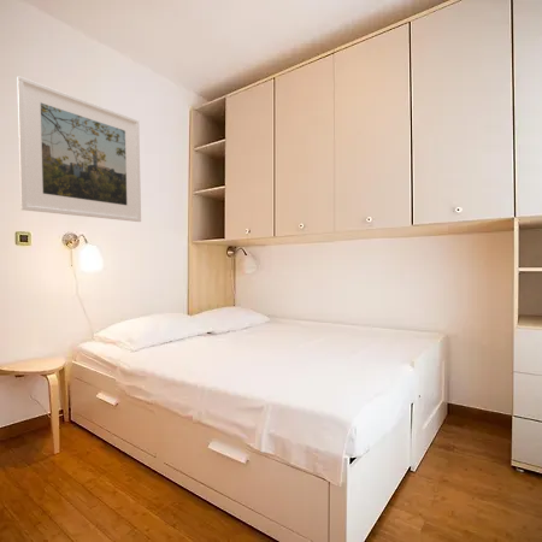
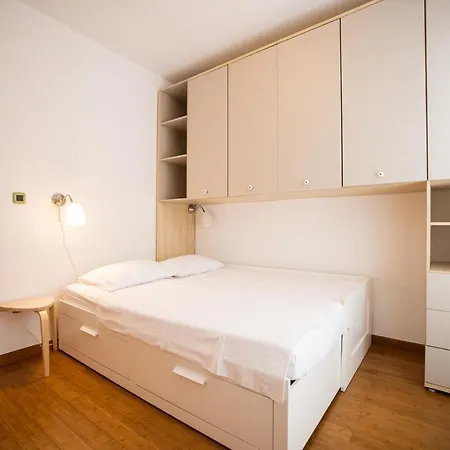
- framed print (87, 159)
